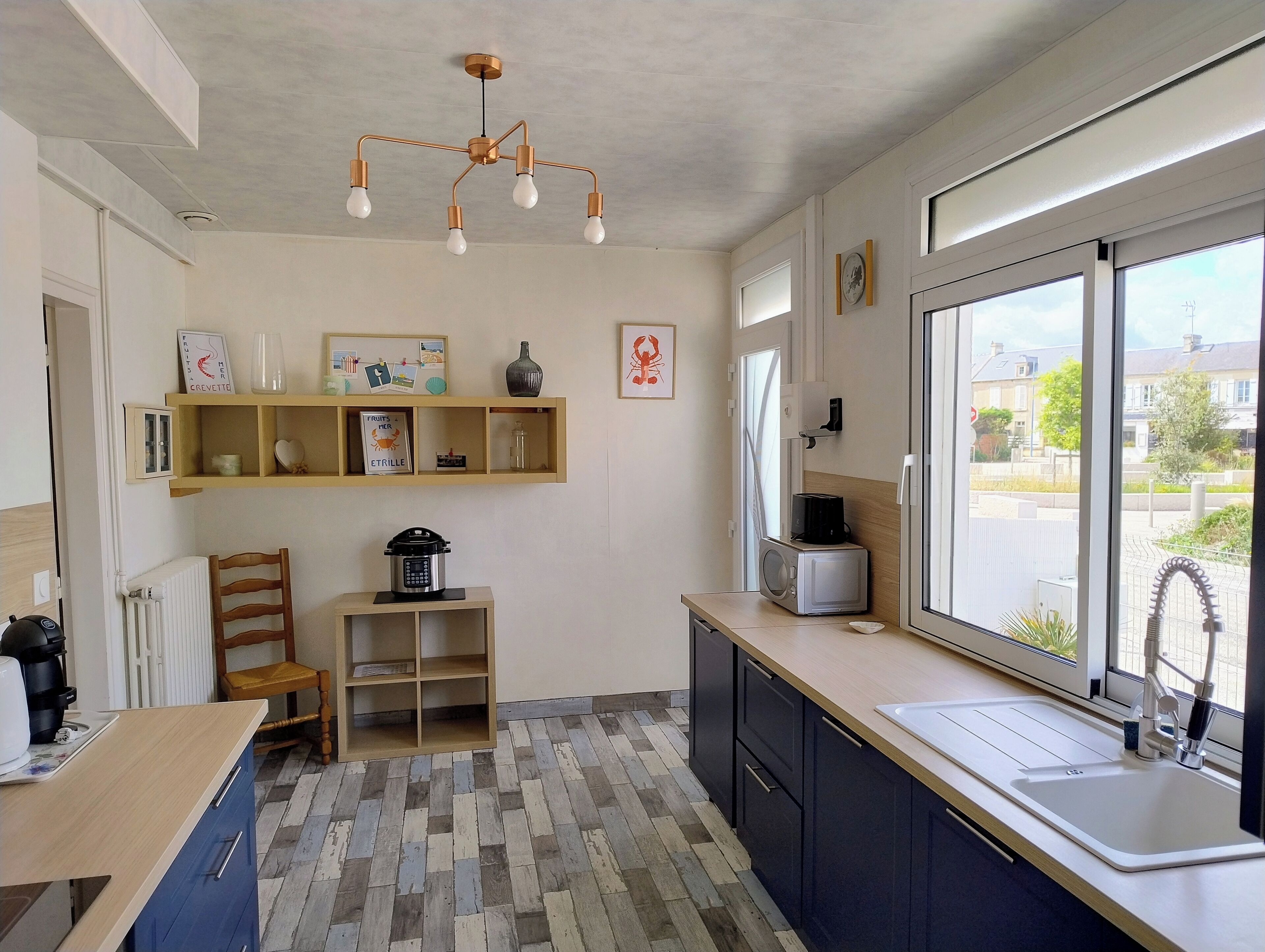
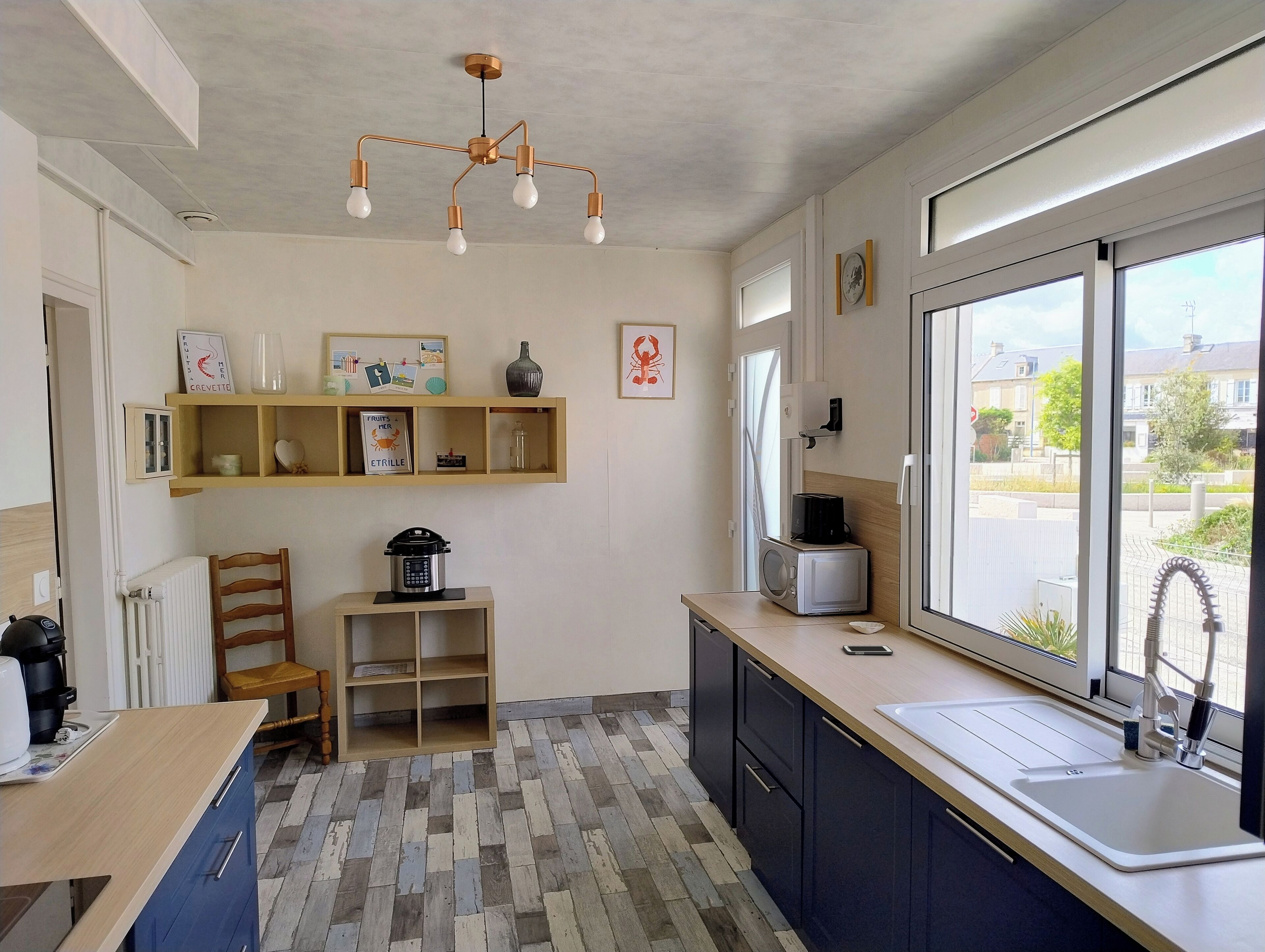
+ cell phone (867, 650)
